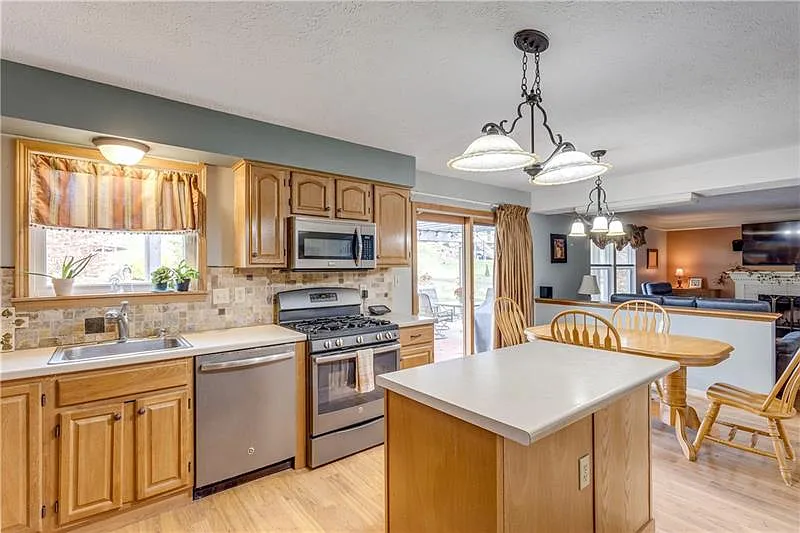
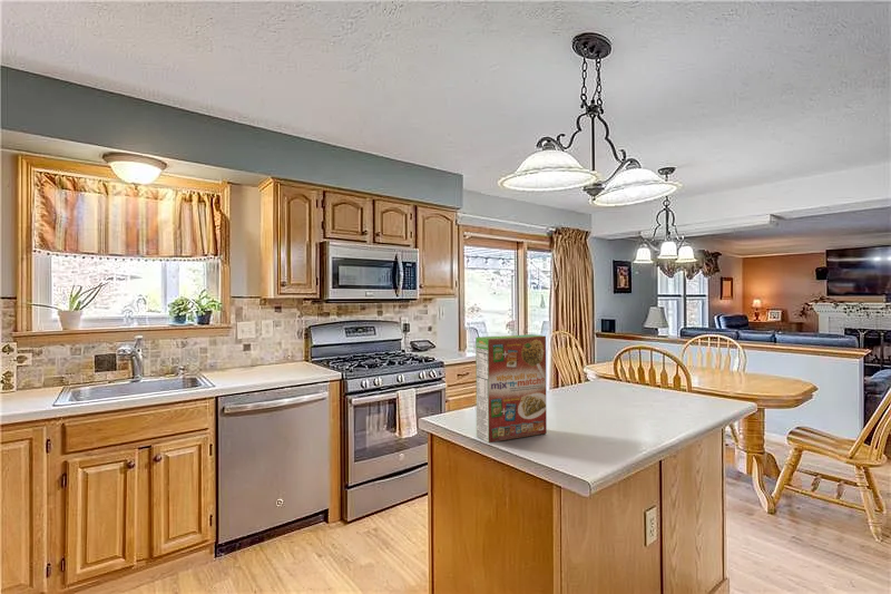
+ cereal box (511, 386)
